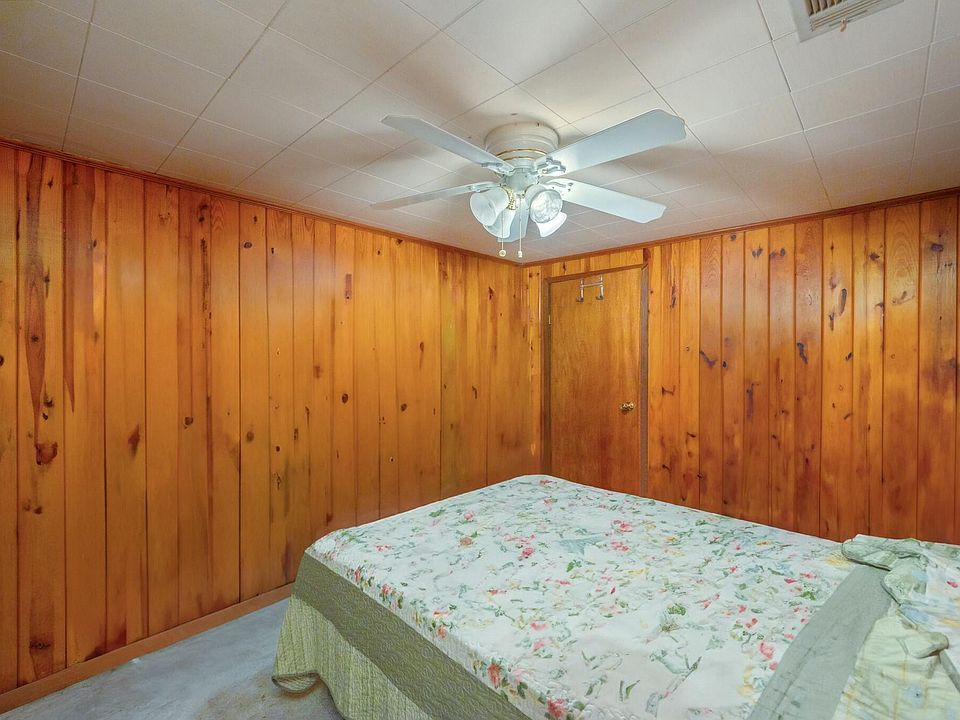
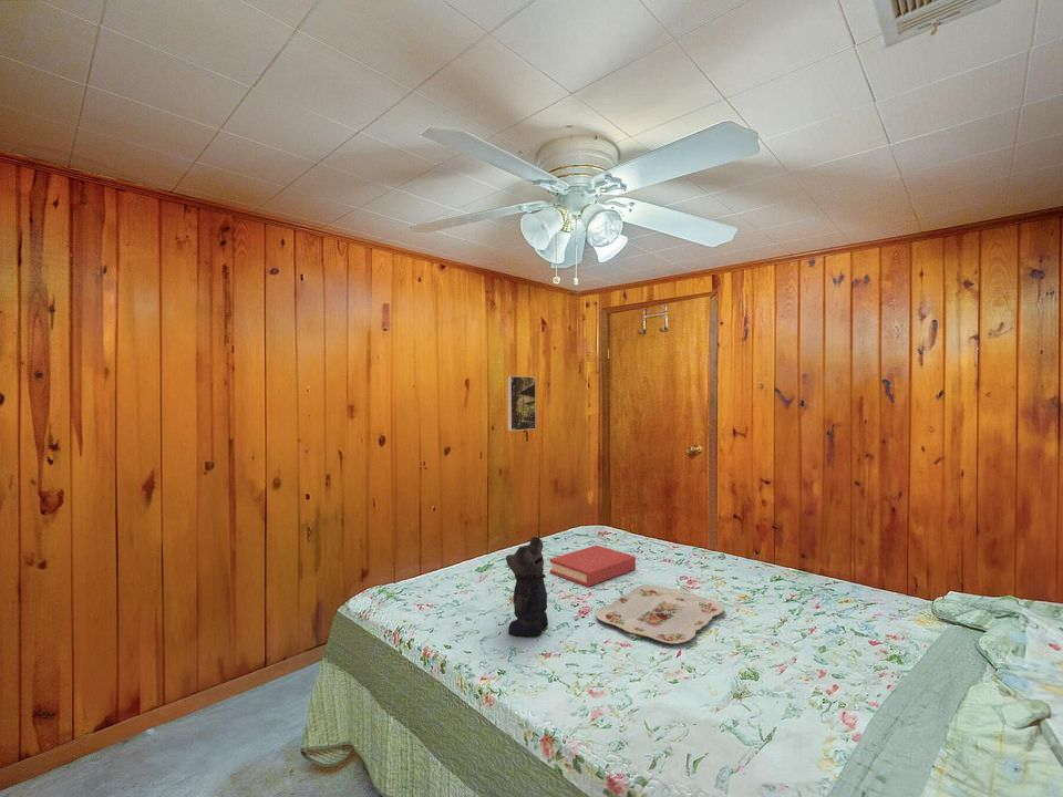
+ bear (530, 580)
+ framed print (522, 403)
+ hardback book (592, 565)
+ serving tray (660, 611)
